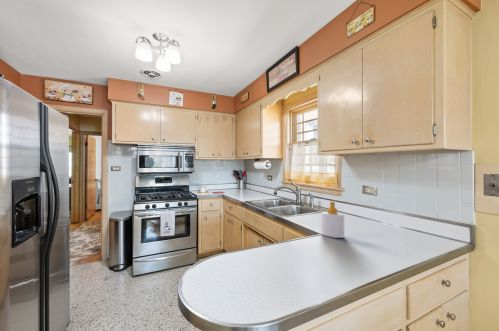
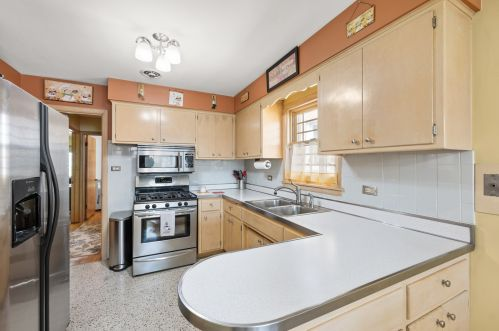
- soap bottle (332, 218)
